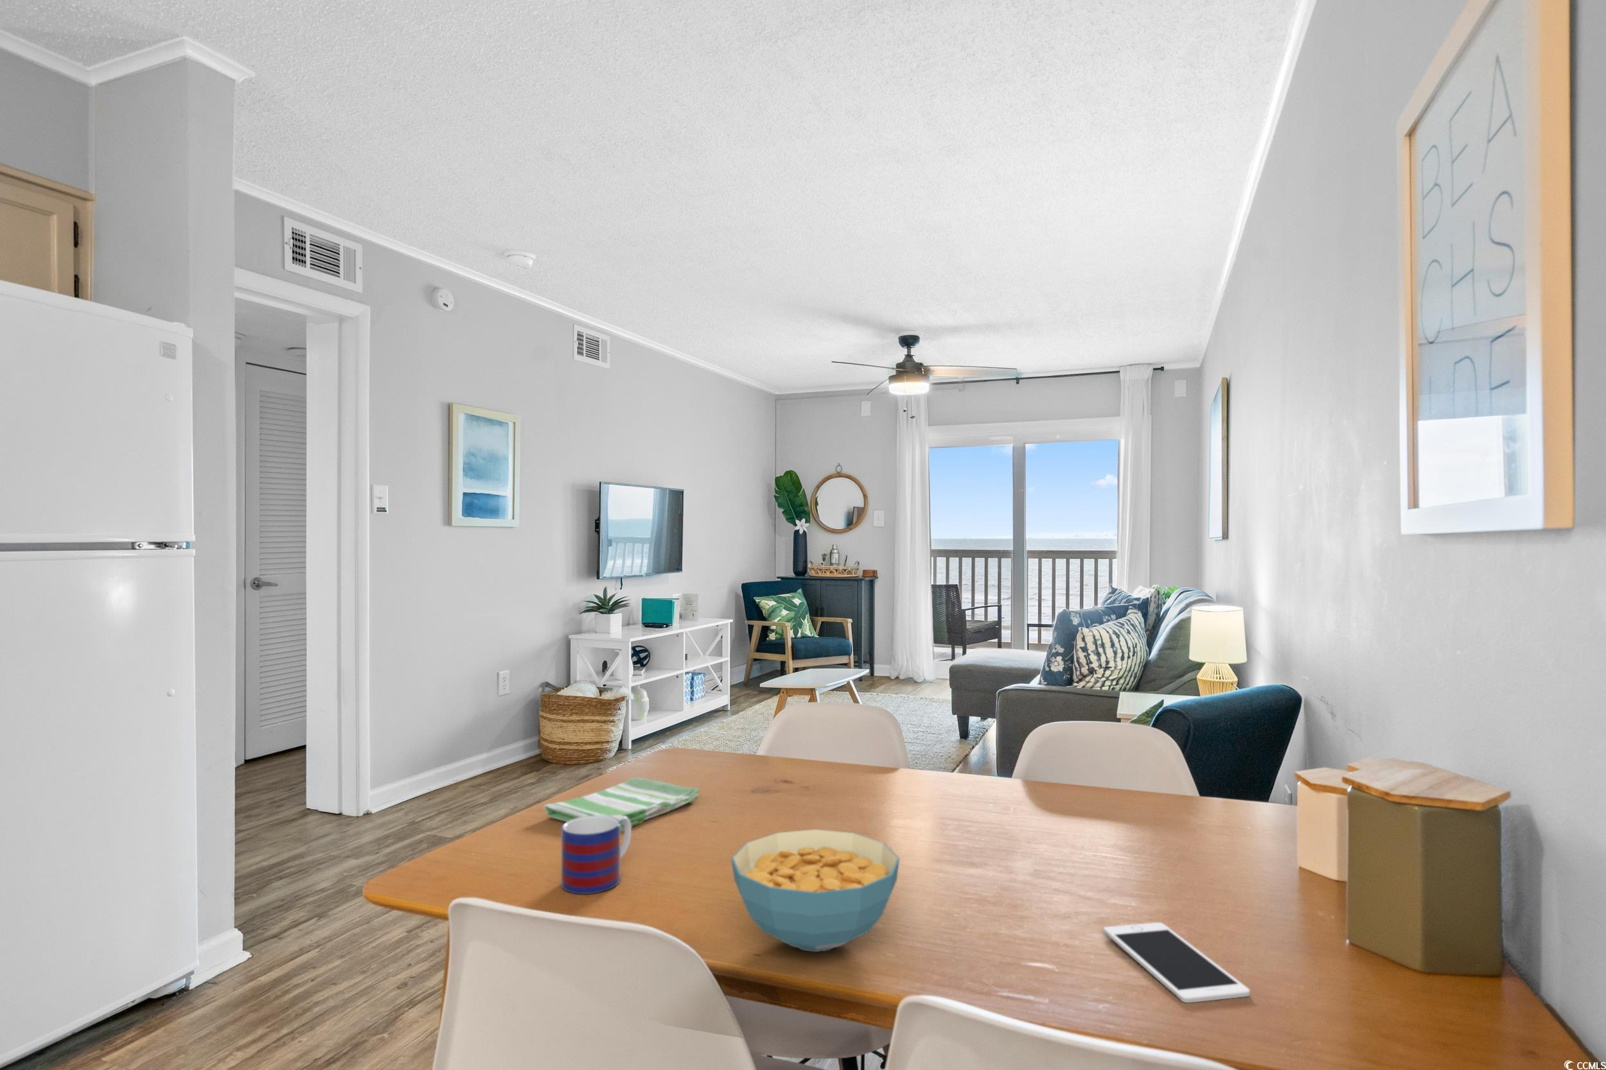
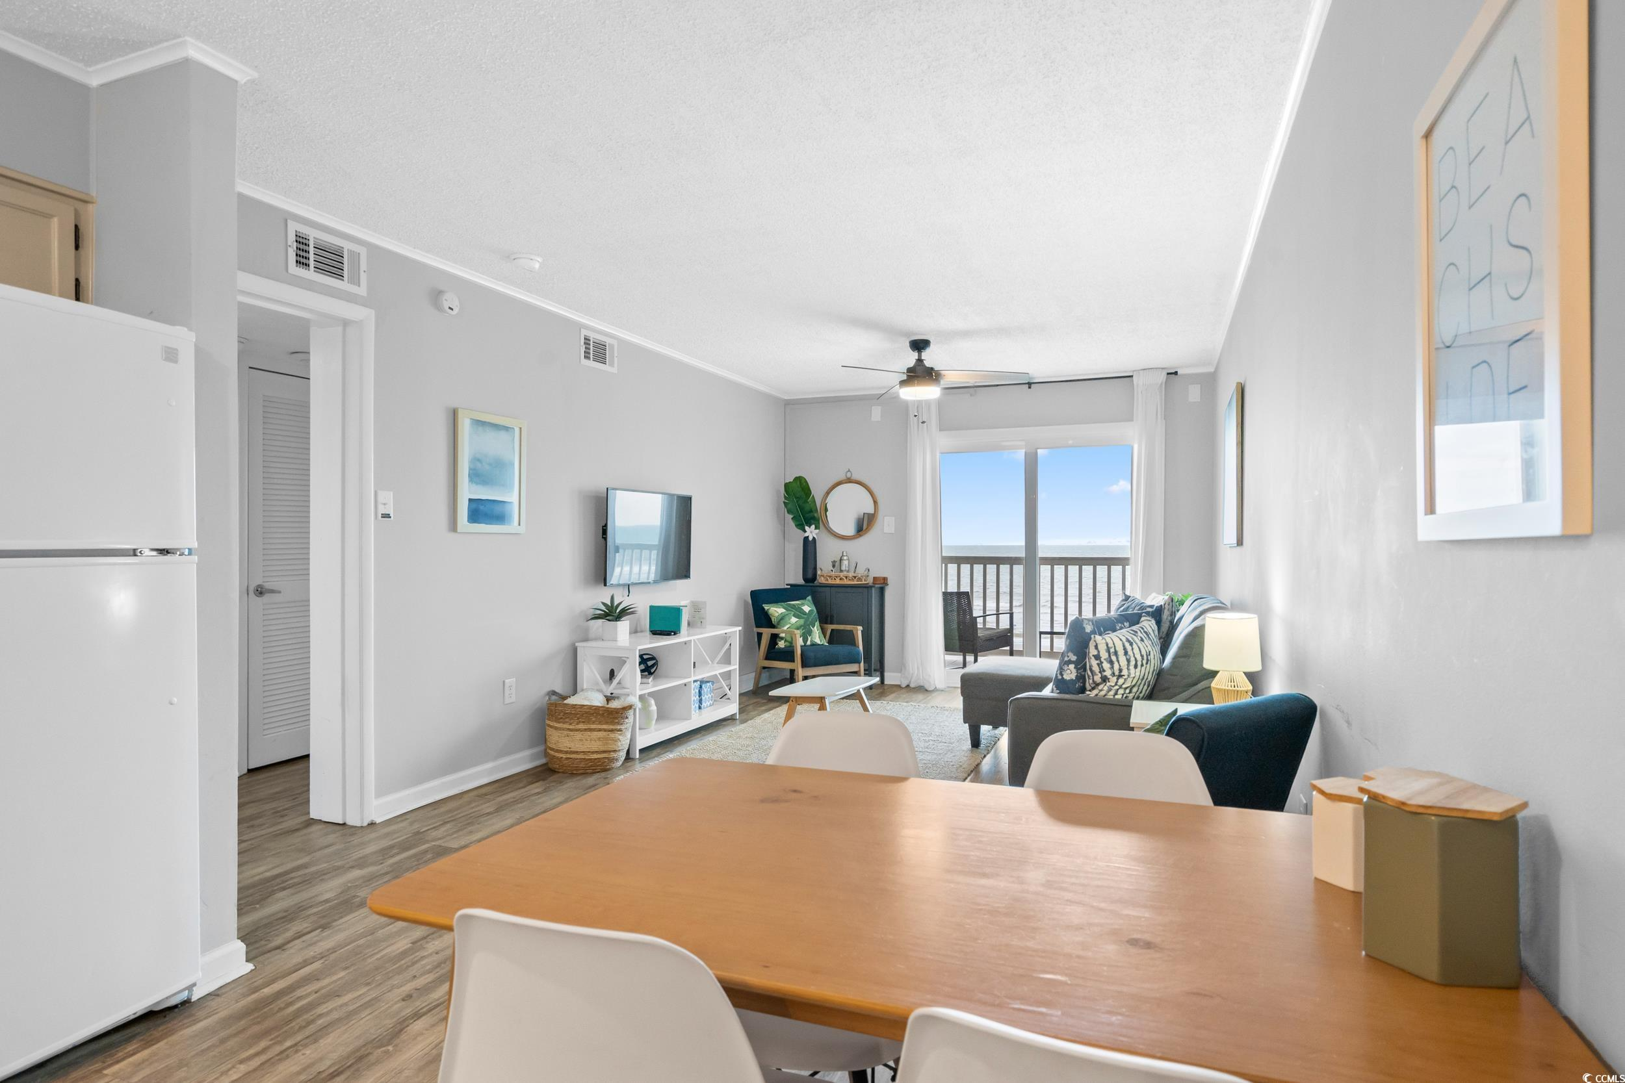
- cereal bowl (815, 898)
- mug (601, 849)
- dish towel (624, 801)
- cell phone (1171, 959)
